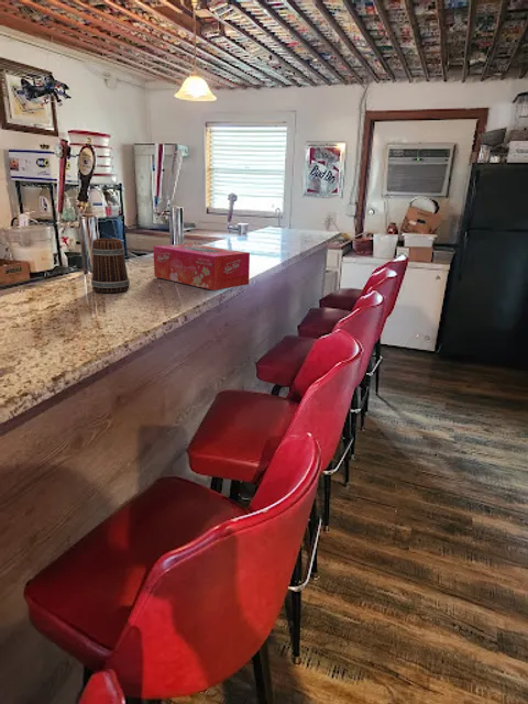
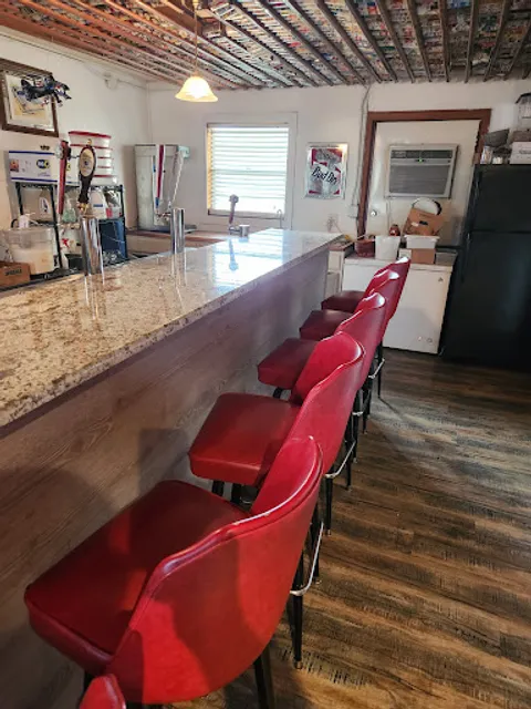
- beer mug (111, 263)
- tissue box (200, 265)
